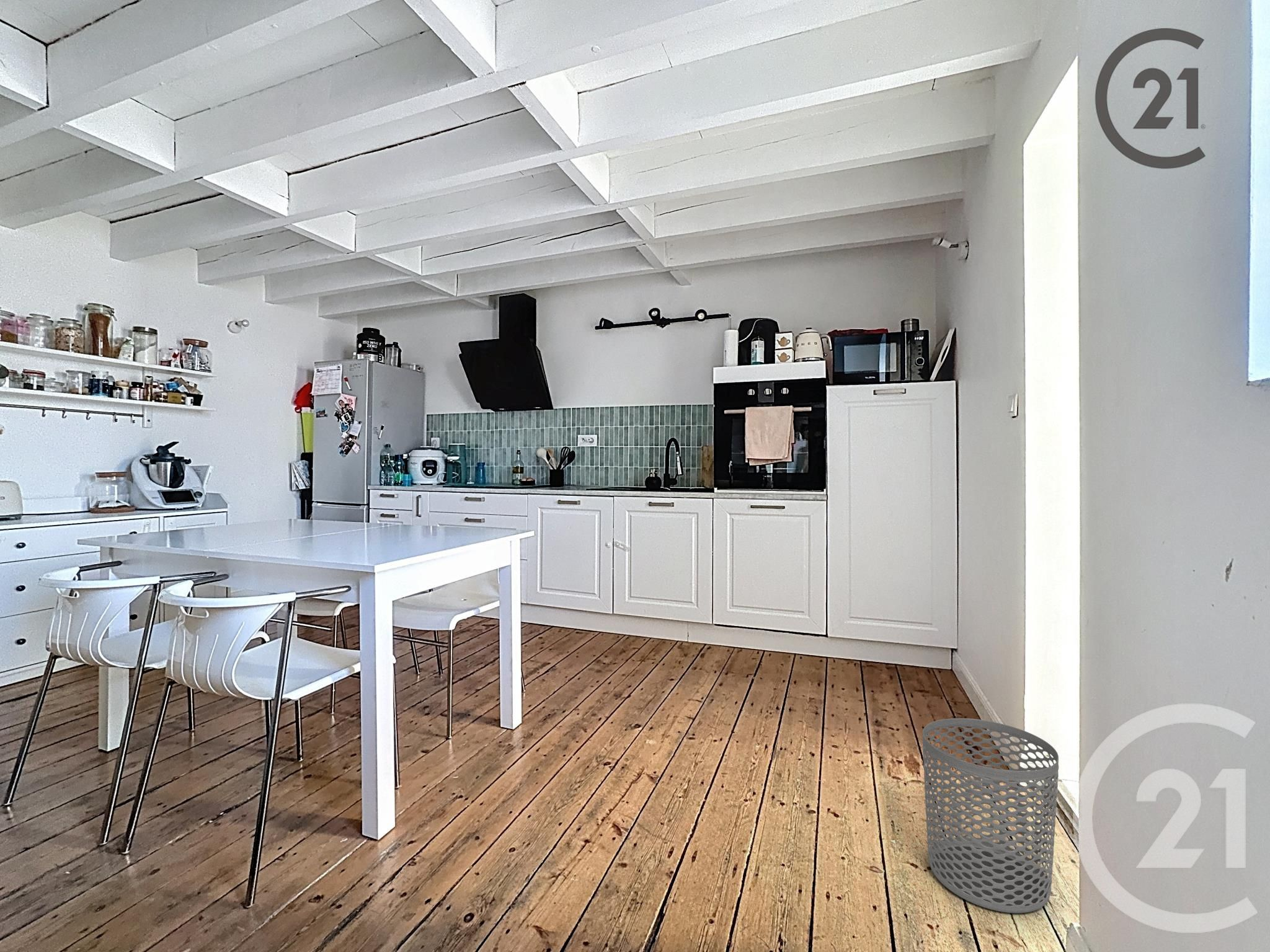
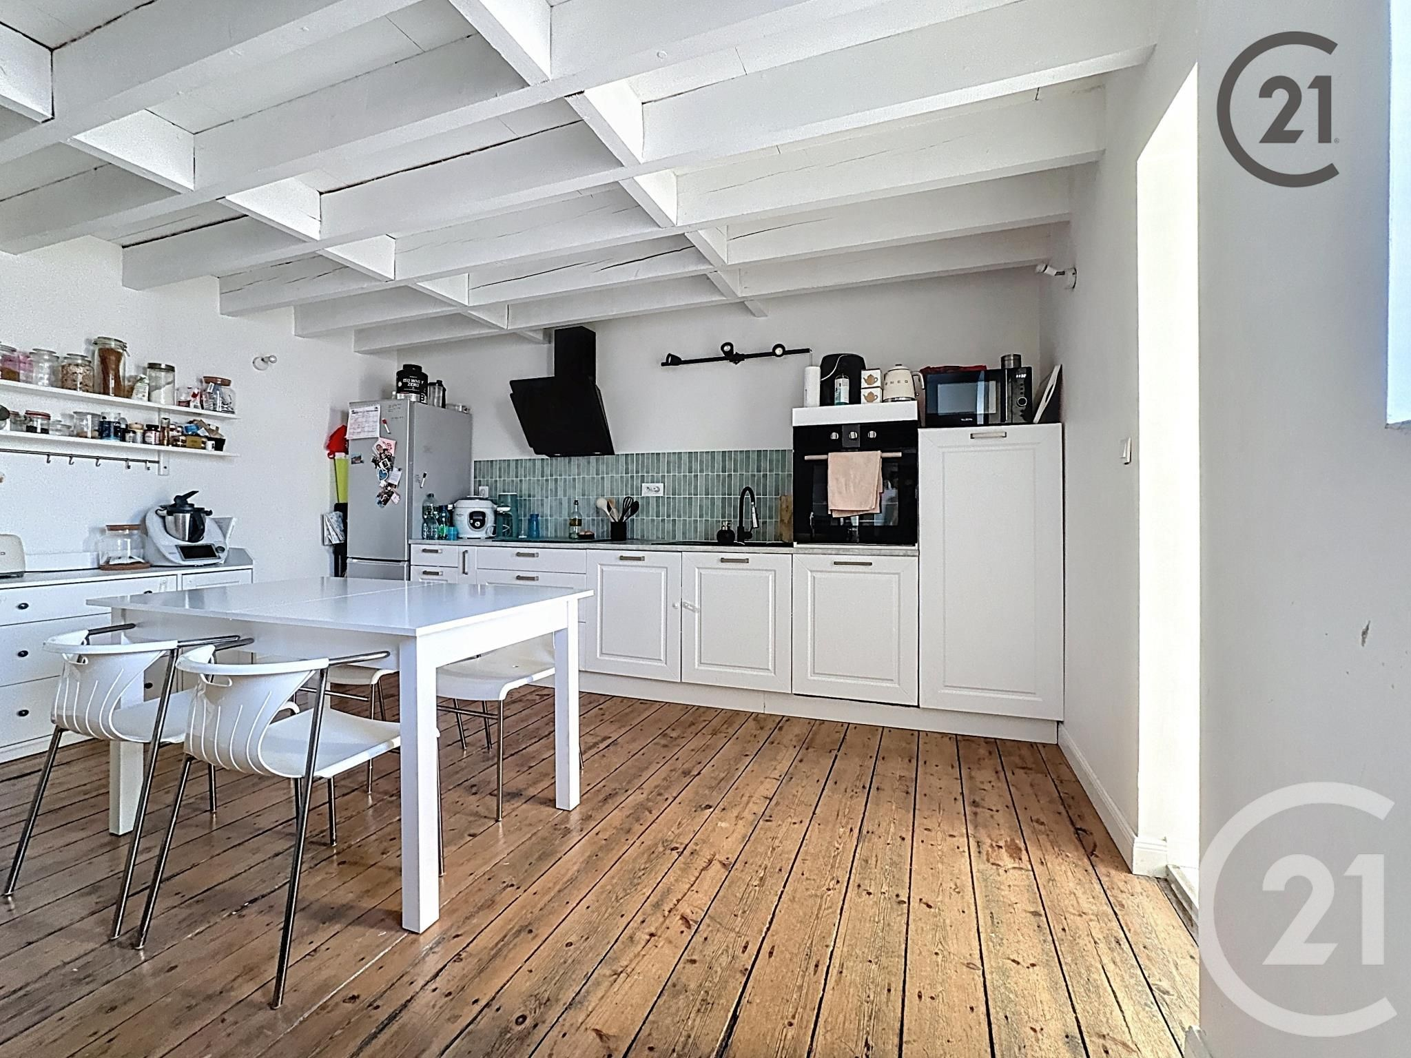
- waste bin (987, 810)
